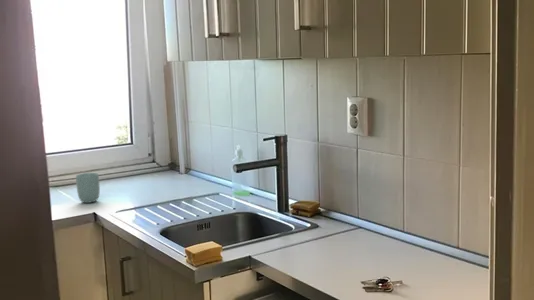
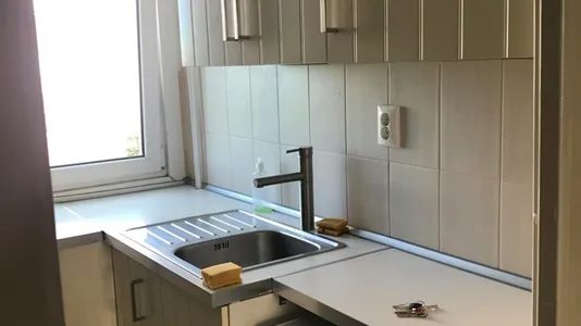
- cup (88, 188)
